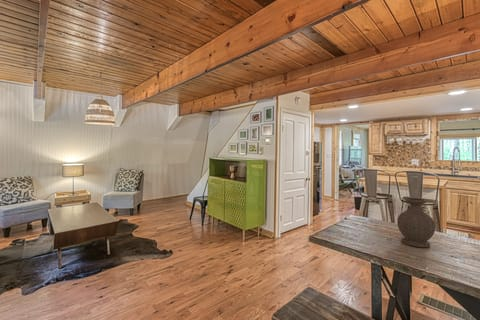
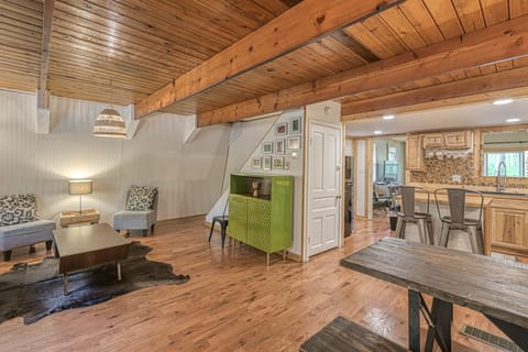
- vase (415, 221)
